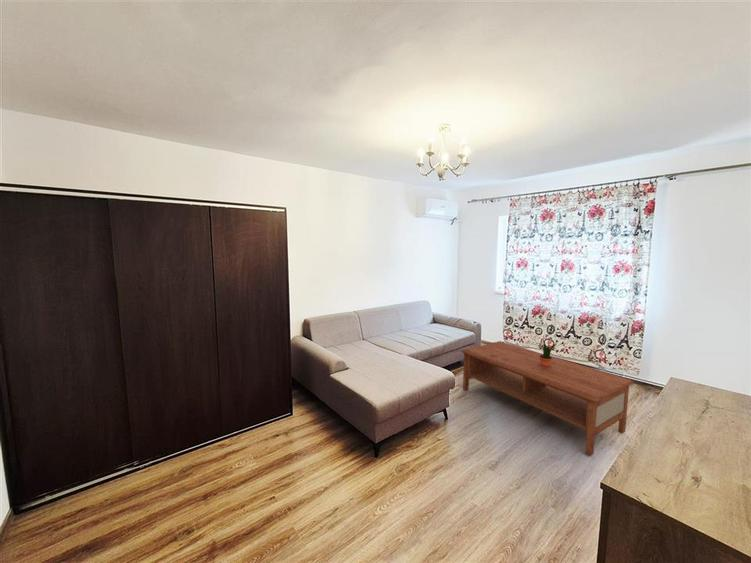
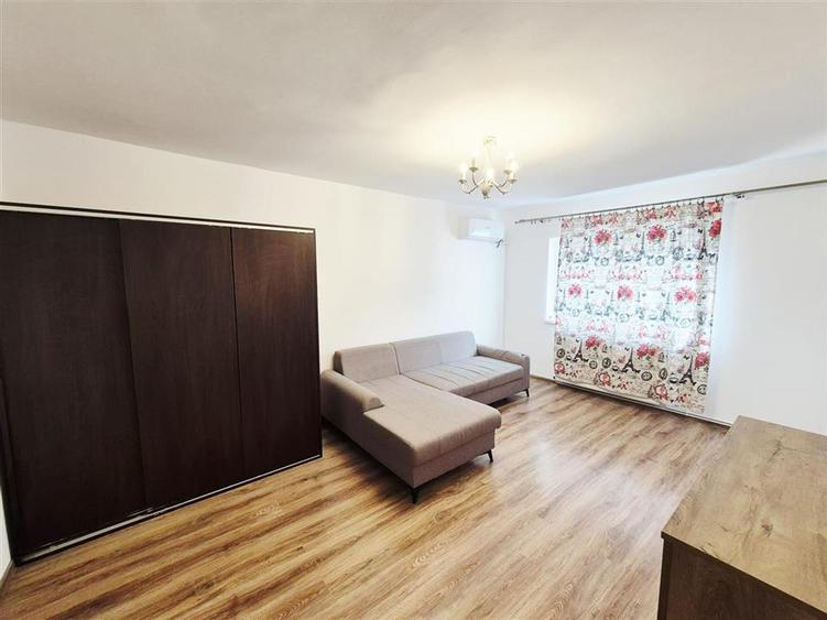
- coffee table (534, 385)
- potted plant (548, 352)
